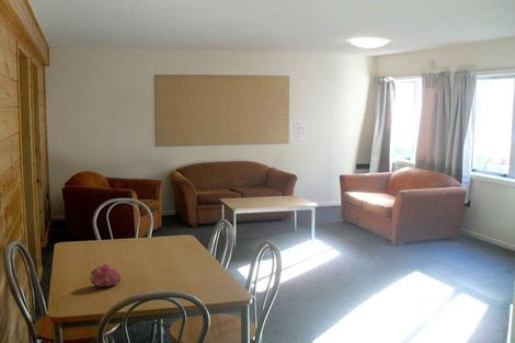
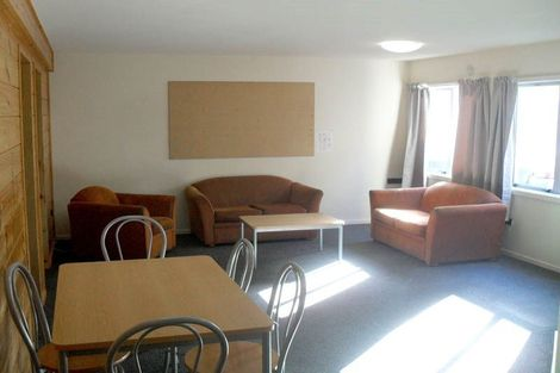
- fruit (105, 275)
